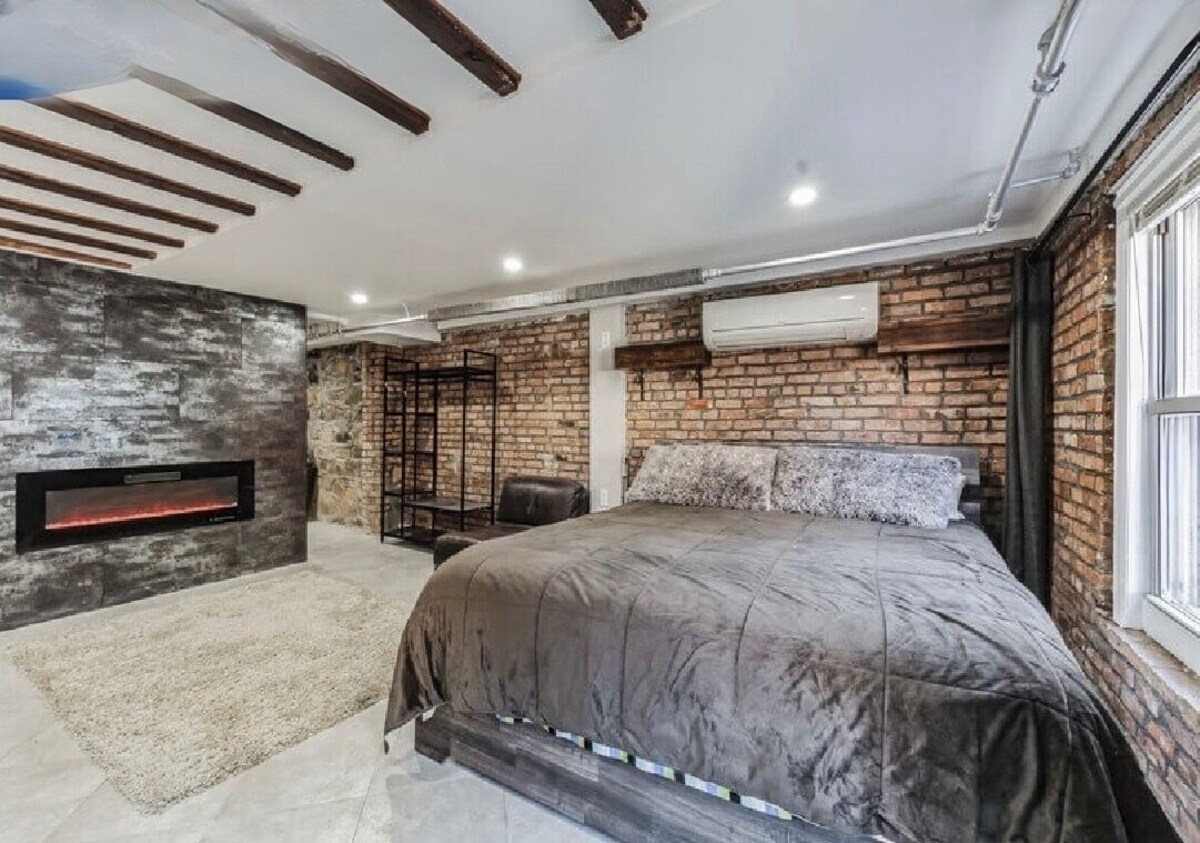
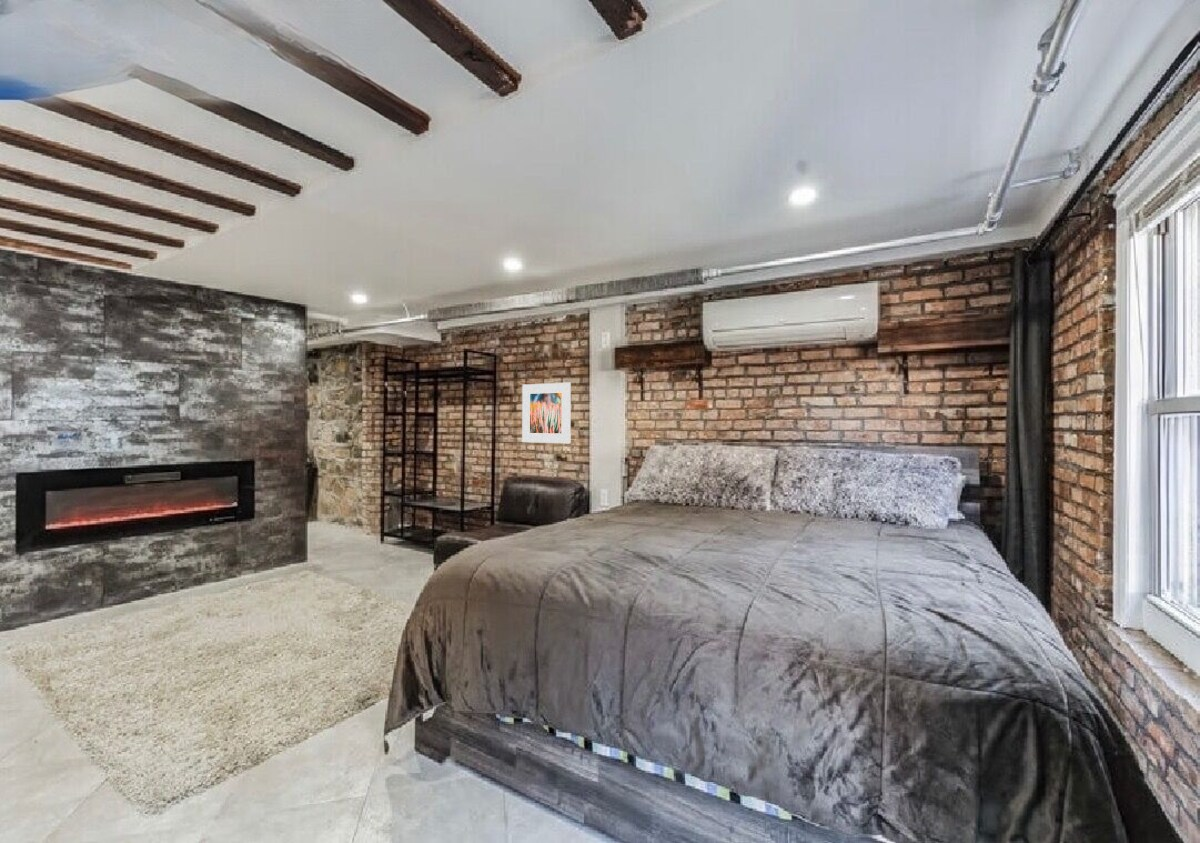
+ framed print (545, 413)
